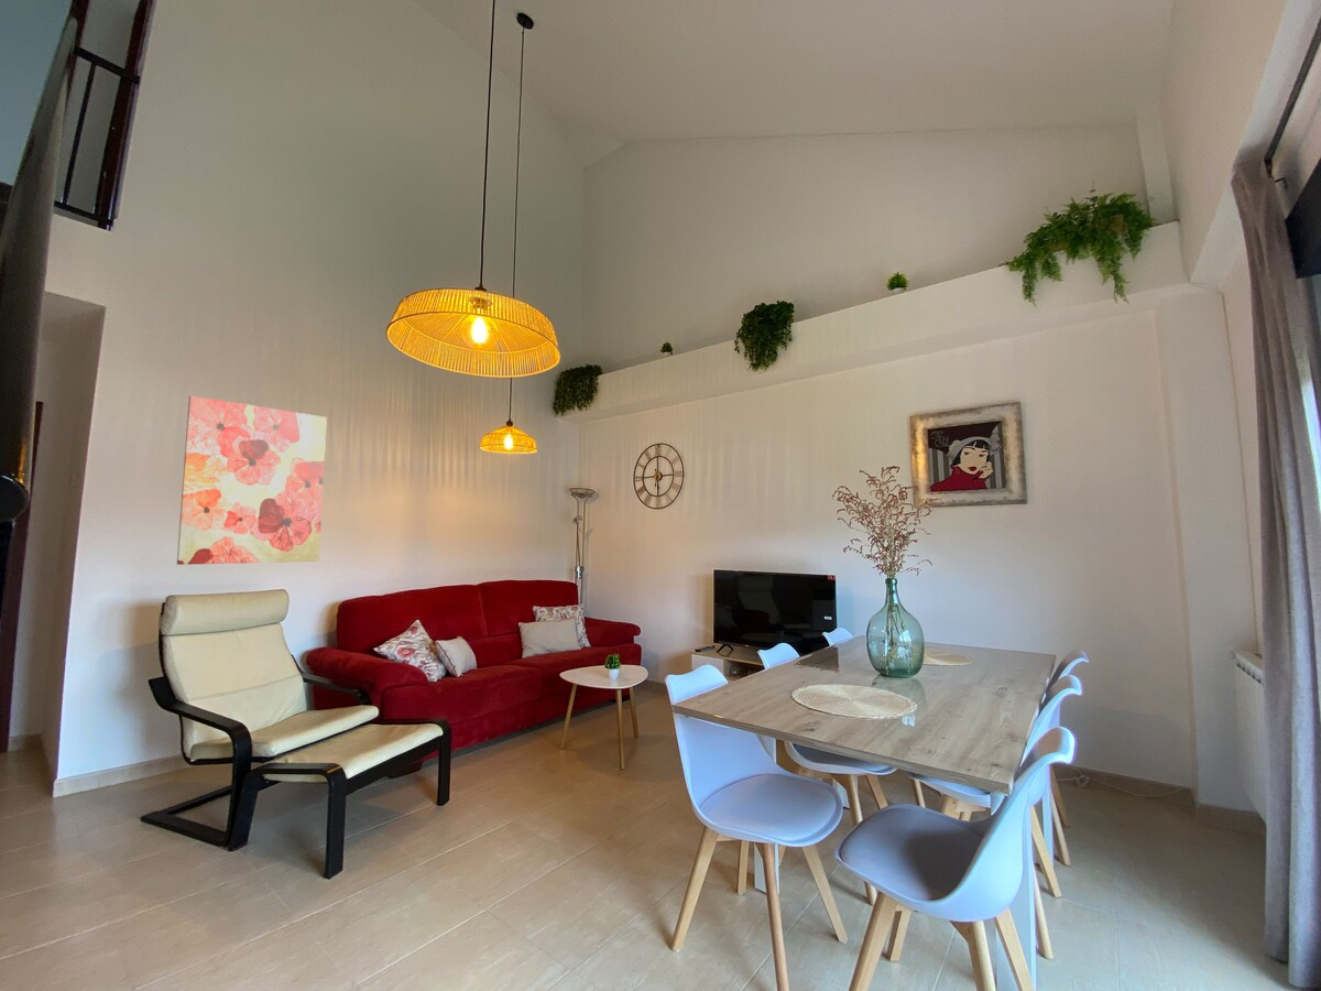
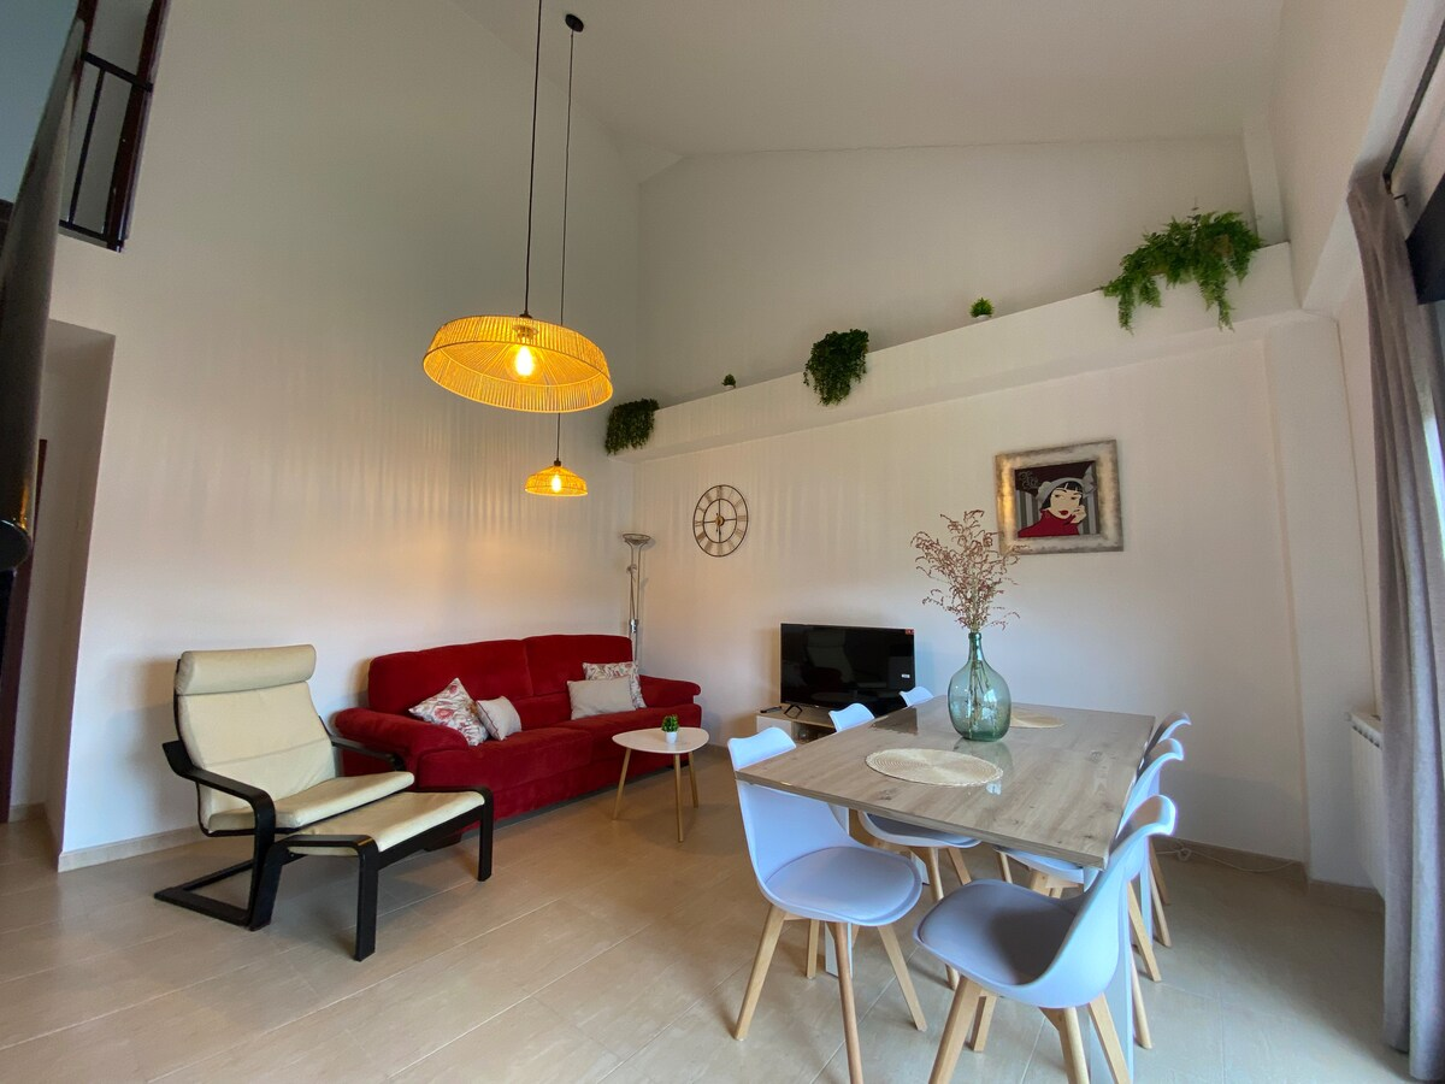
- wall art (258, 483)
